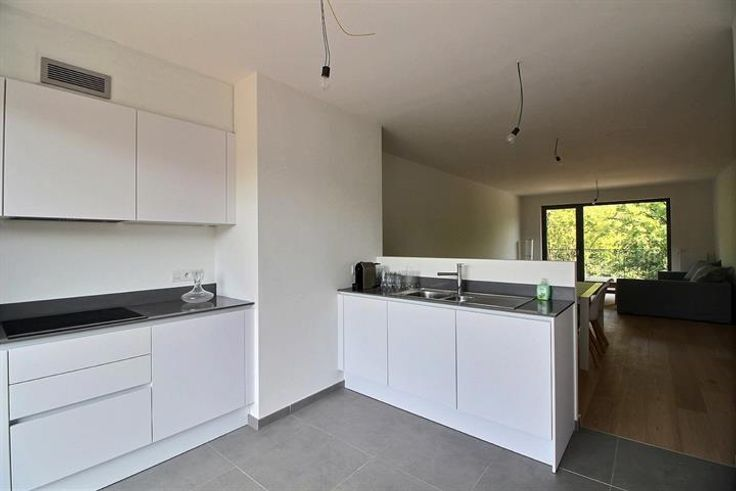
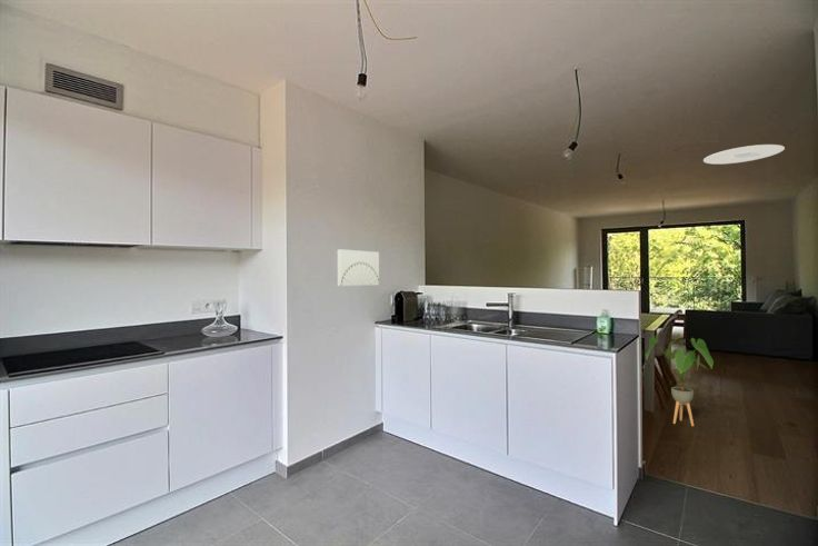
+ wall art (359, 268)
+ ceiling light (741, 151)
+ house plant (682, 379)
